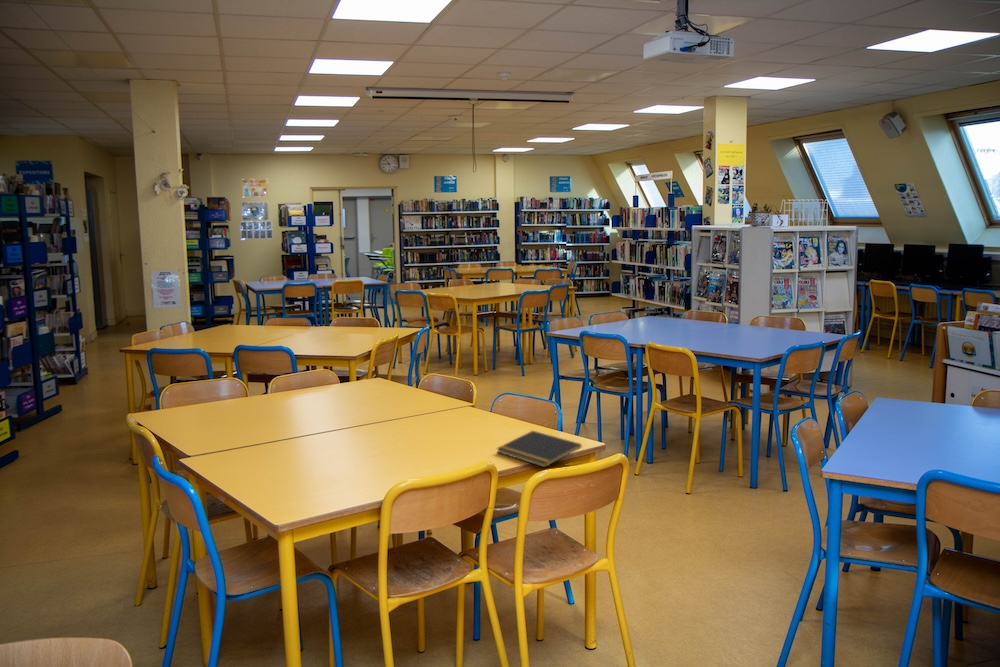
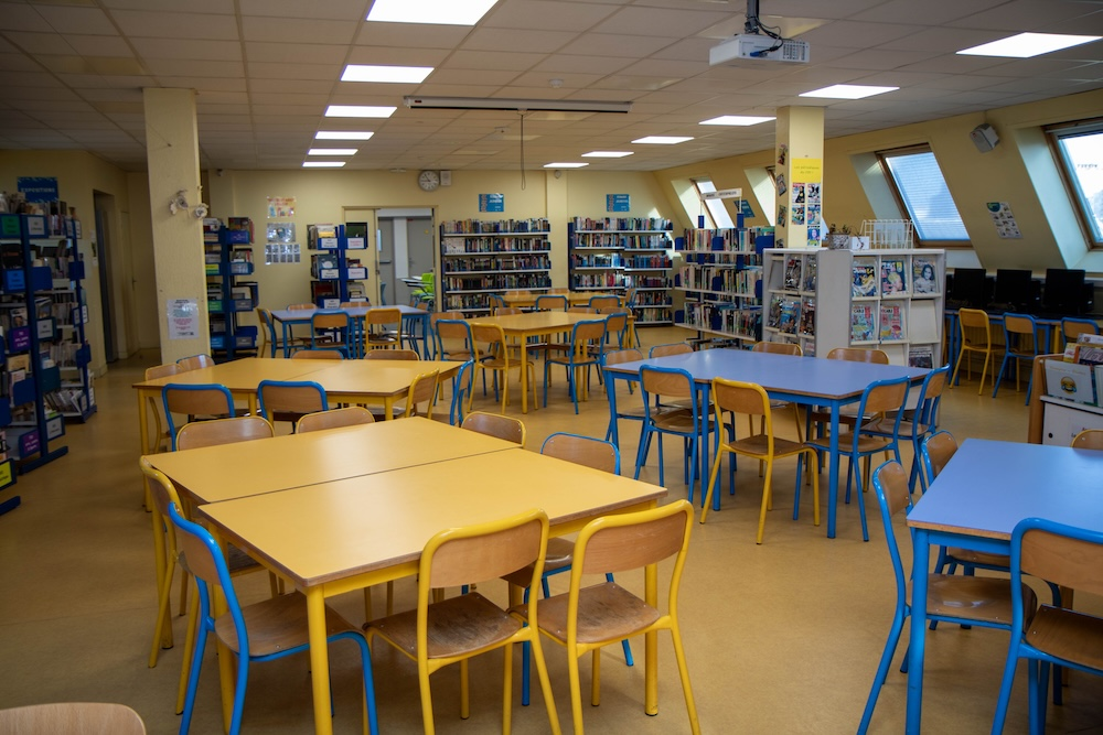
- notepad (538, 448)
